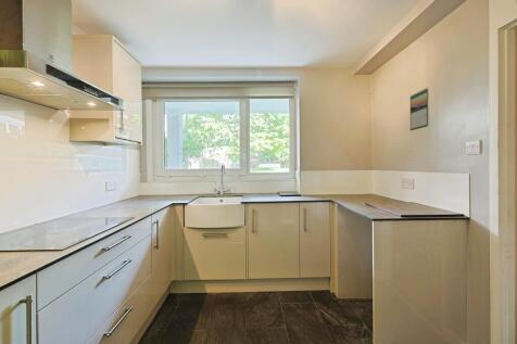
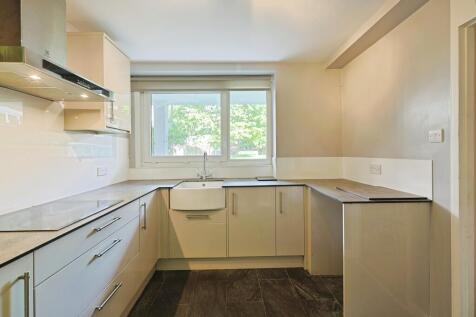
- calendar (418, 110)
